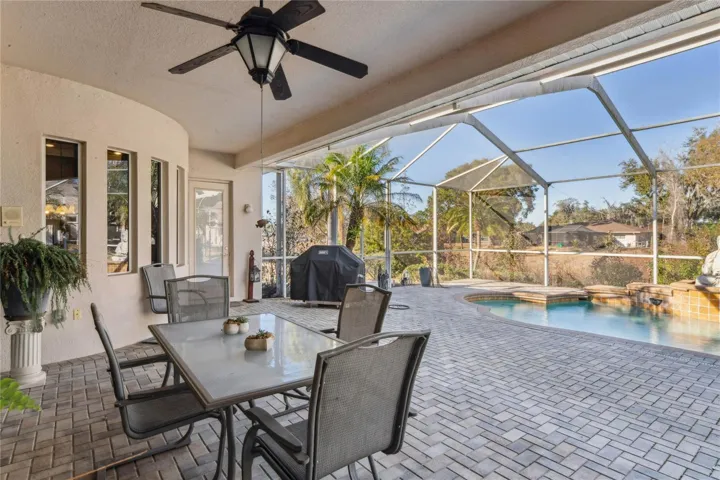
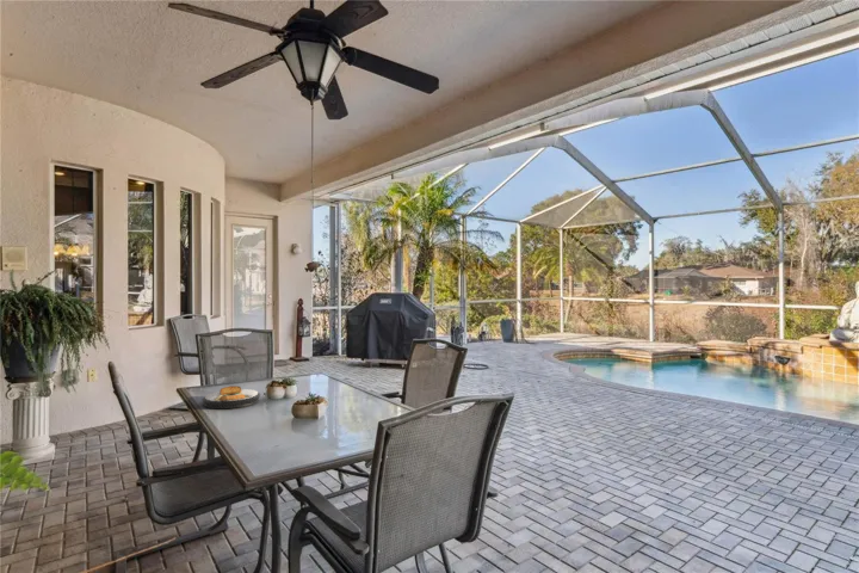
+ plate (231, 395)
